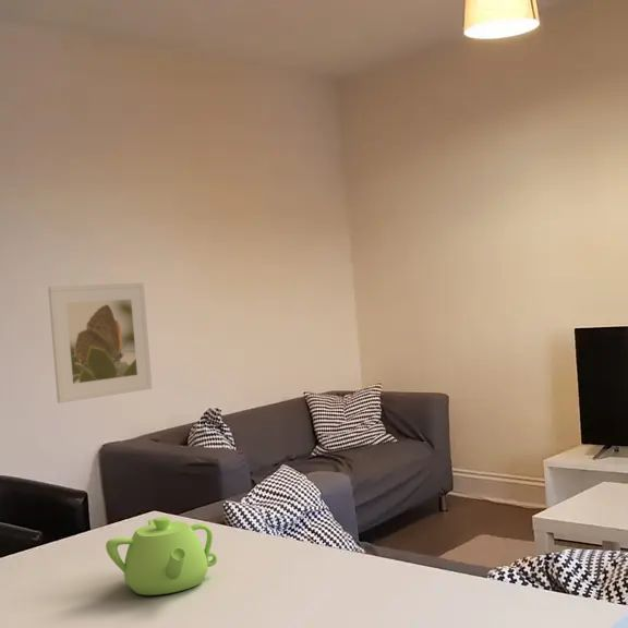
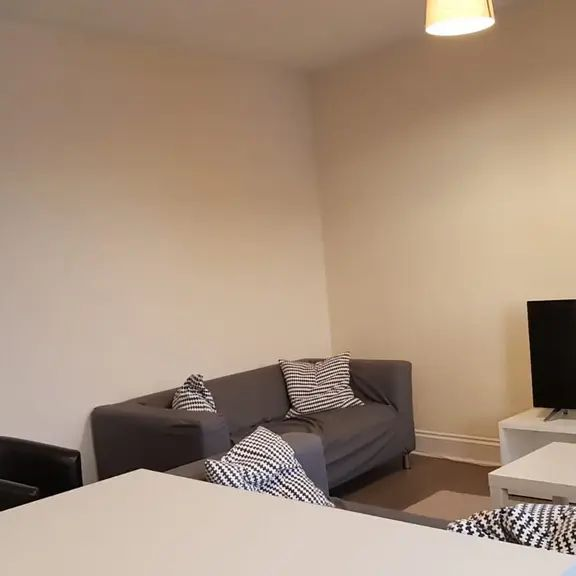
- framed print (101, 340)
- teapot (164, 552)
